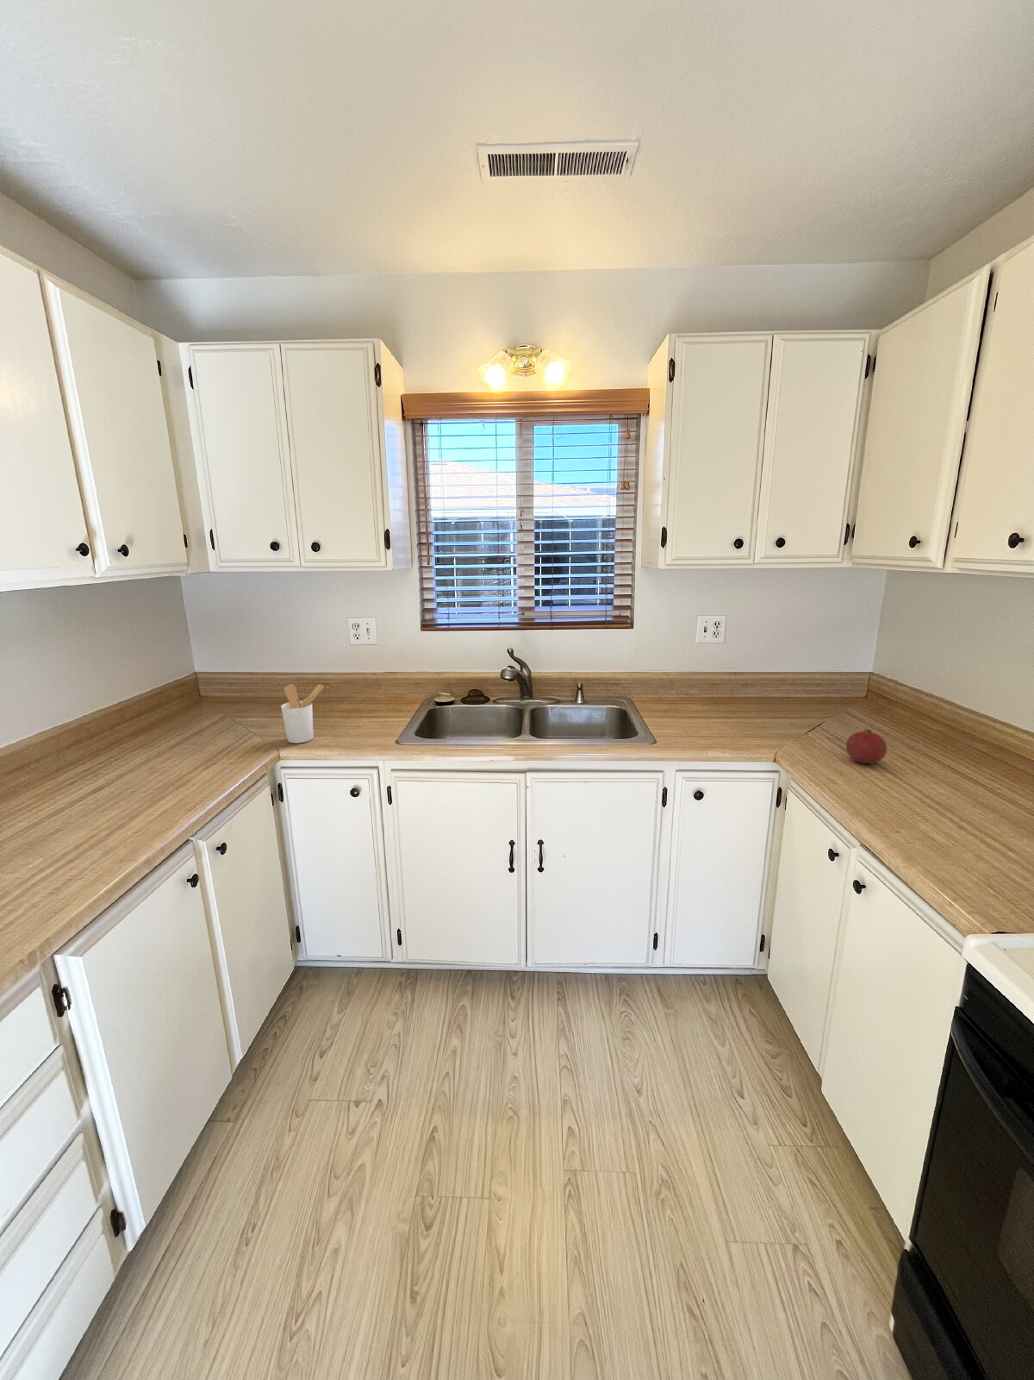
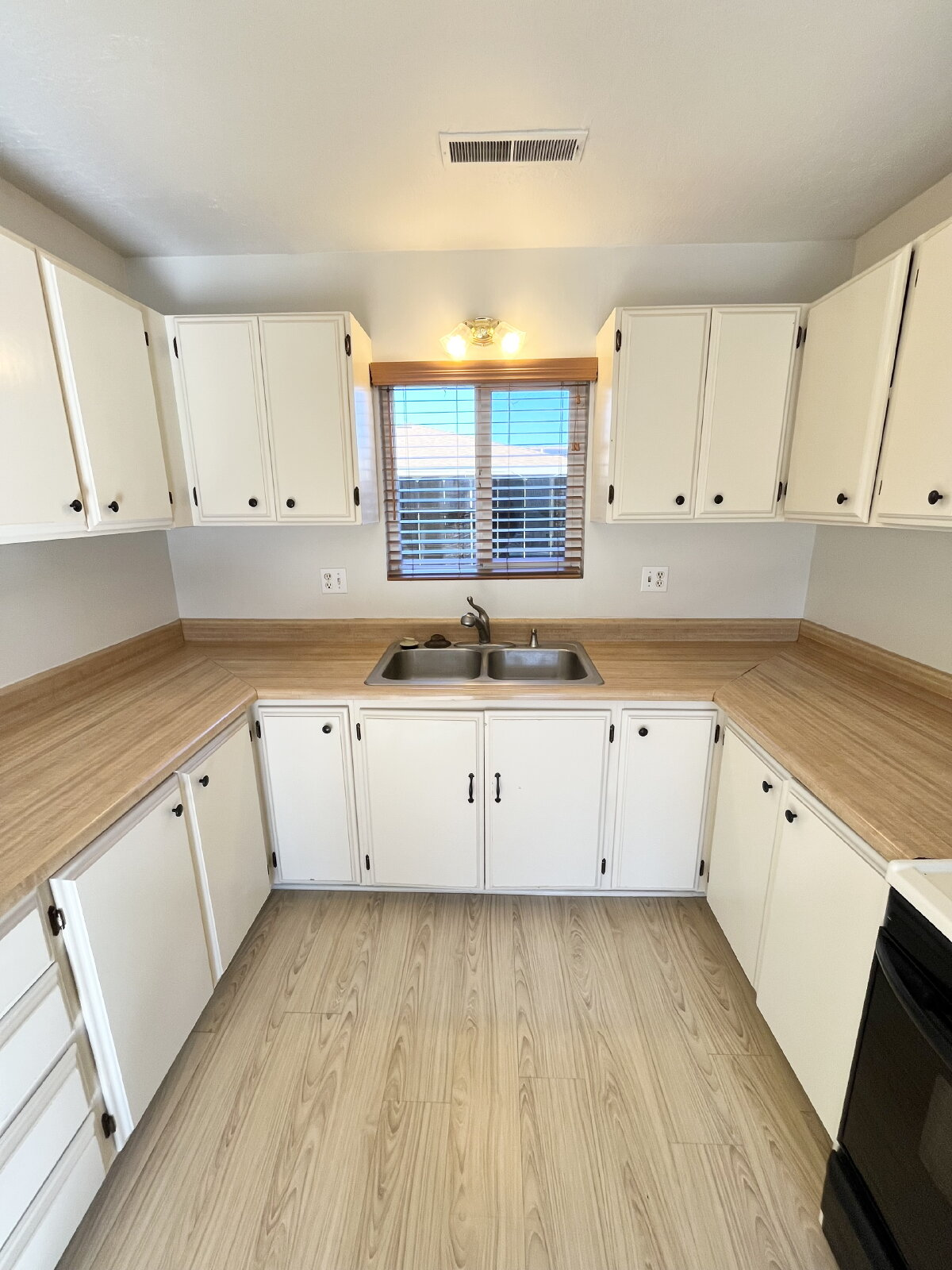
- utensil holder (305, 712)
- fruit (866, 745)
